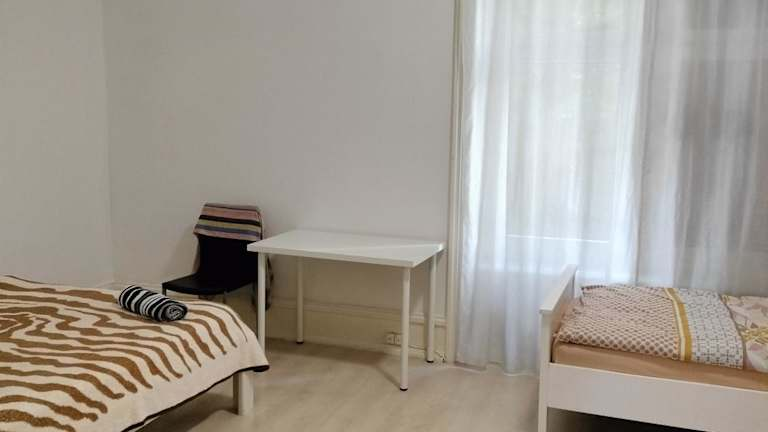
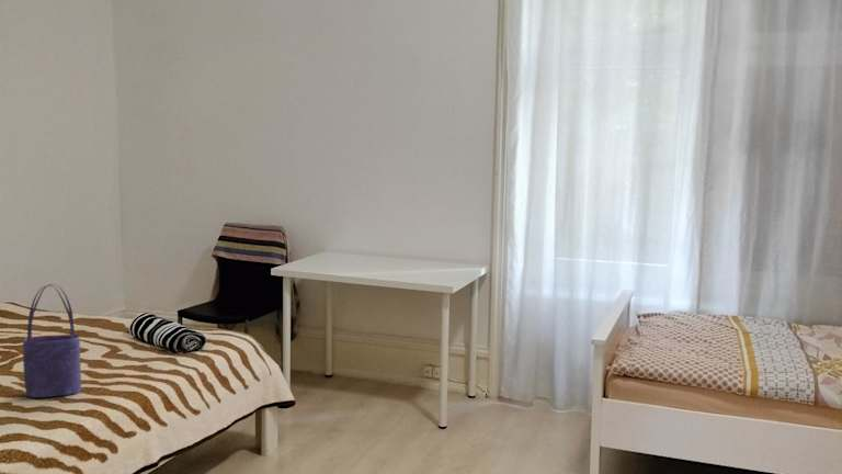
+ tote bag (52, 339)
